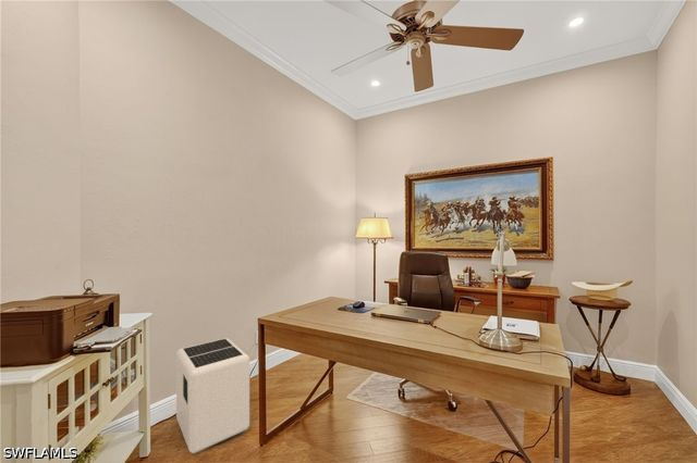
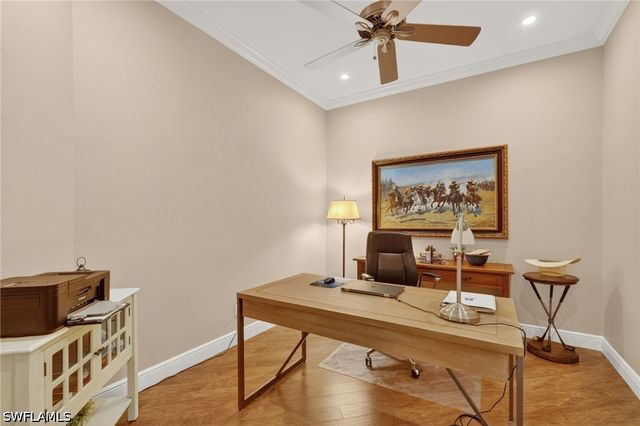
- air purifier (211, 389)
